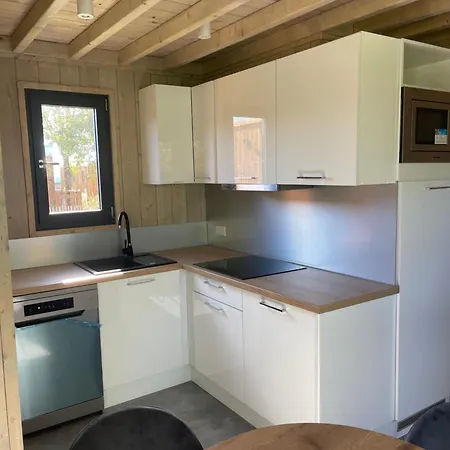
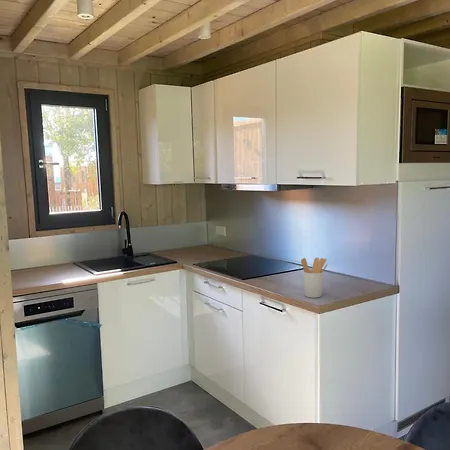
+ utensil holder (315, 276)
